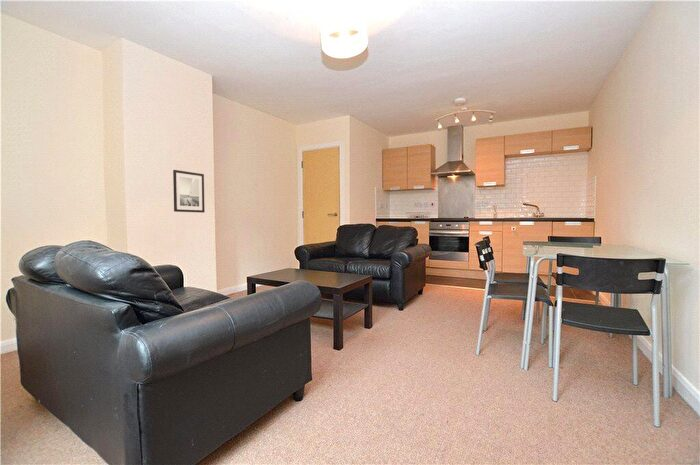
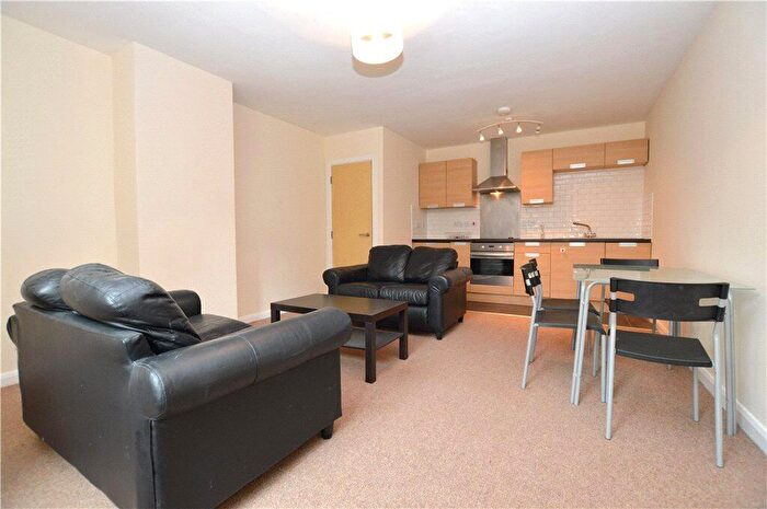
- wall art (189, 192)
